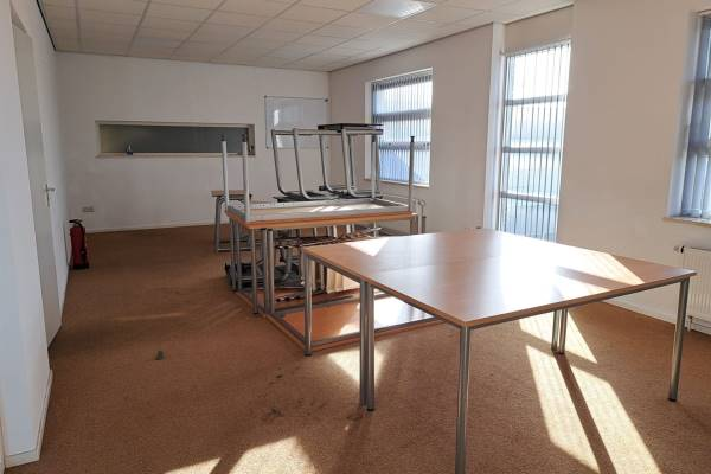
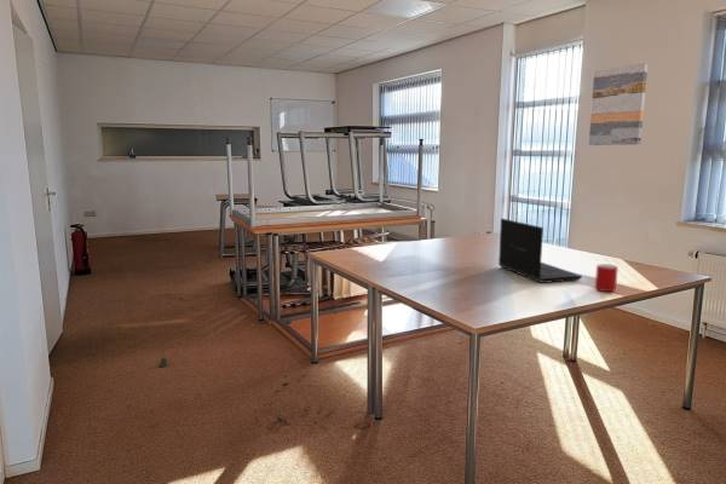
+ cup (606, 277)
+ laptop (538, 247)
+ wall art (616, 106)
